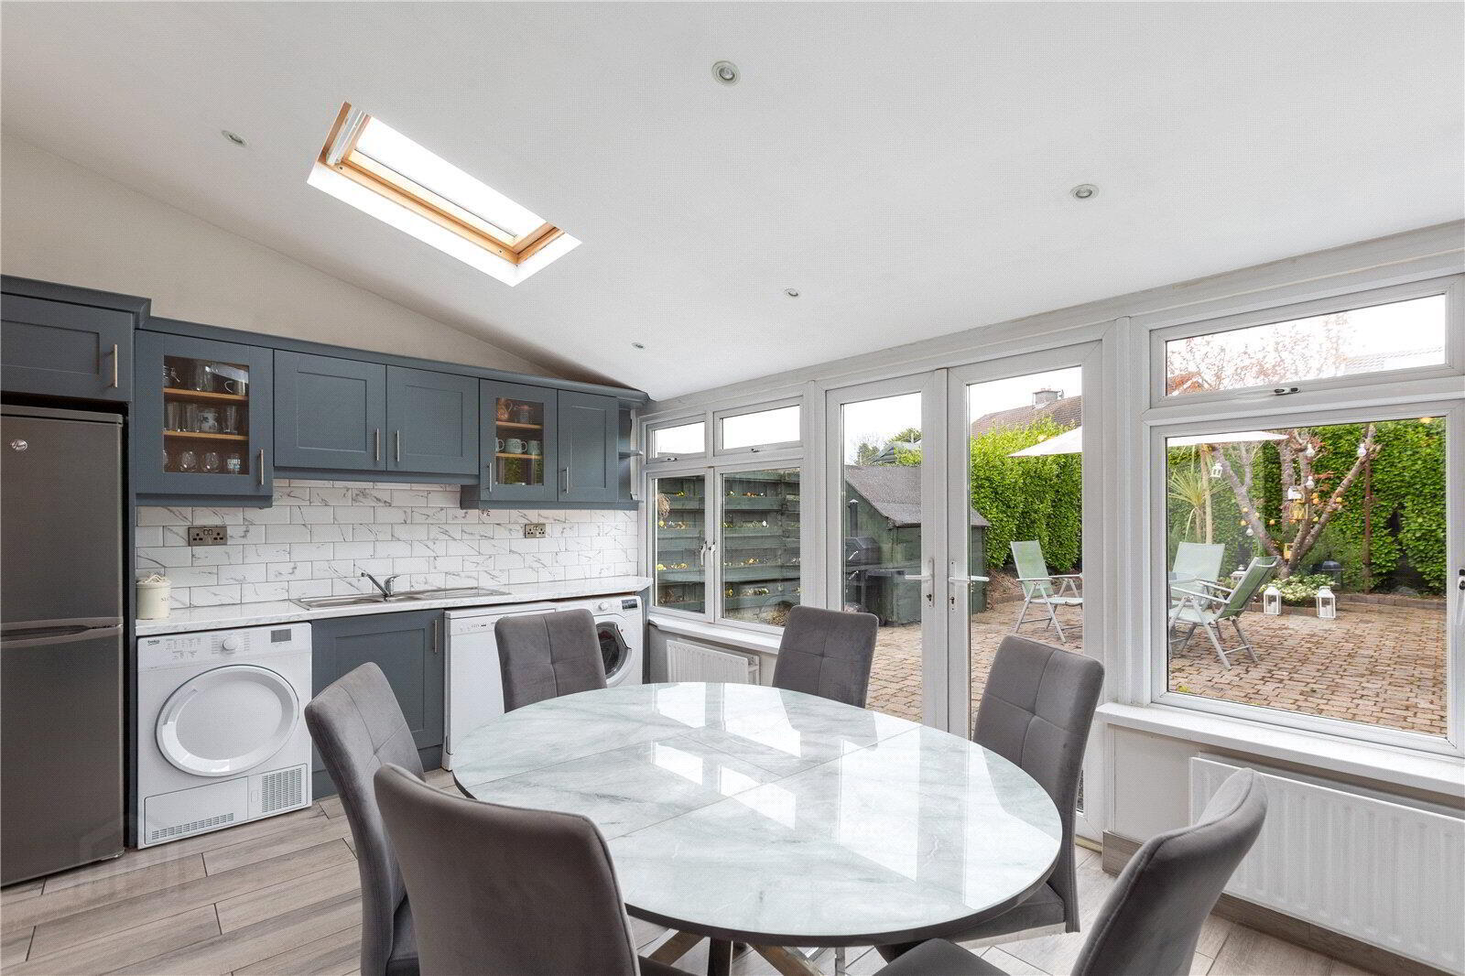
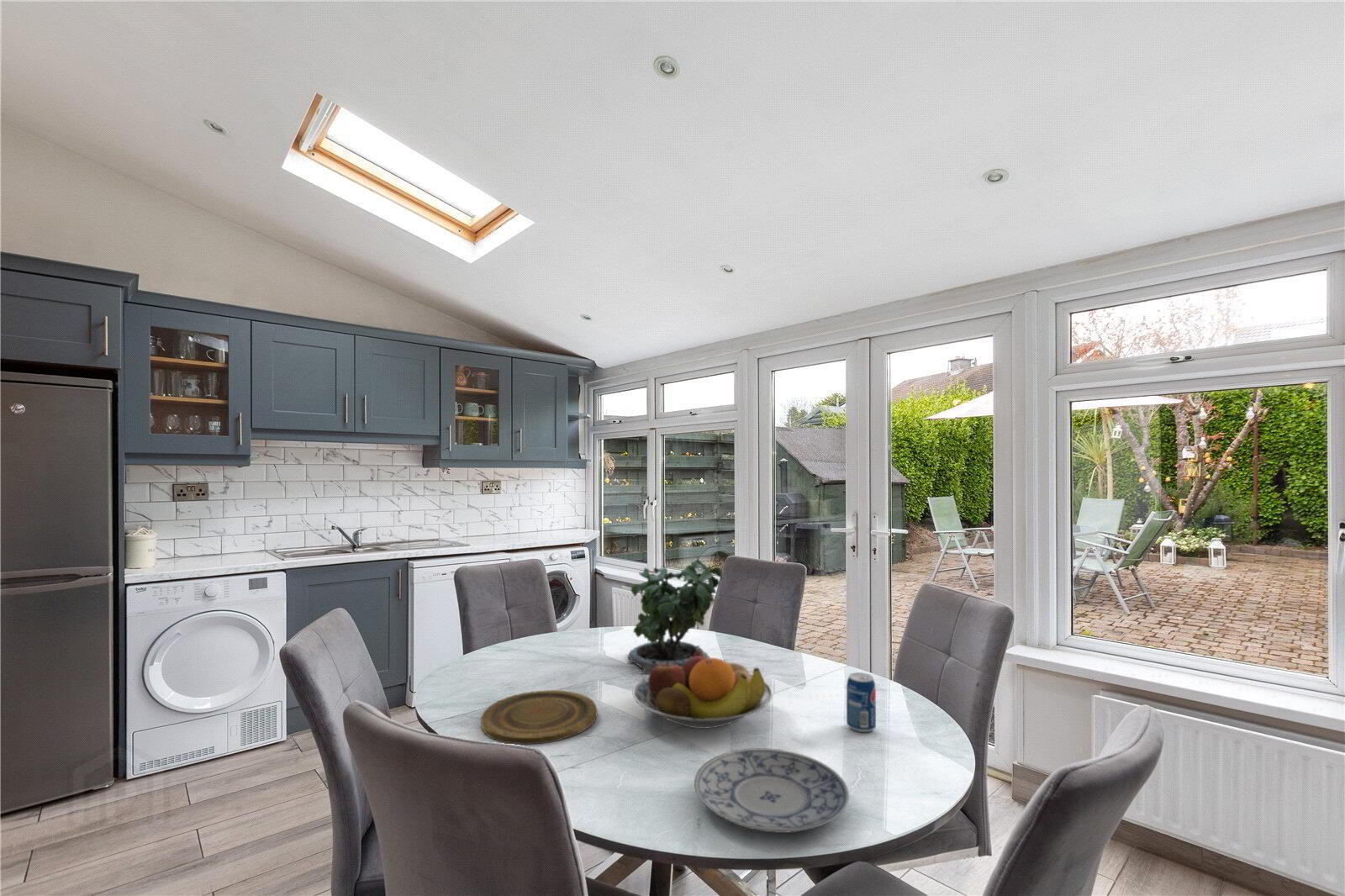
+ plate (540, 714)
+ beverage can (861, 702)
+ potted plant (674, 608)
+ fruit bowl (702, 683)
+ plate (770, 792)
